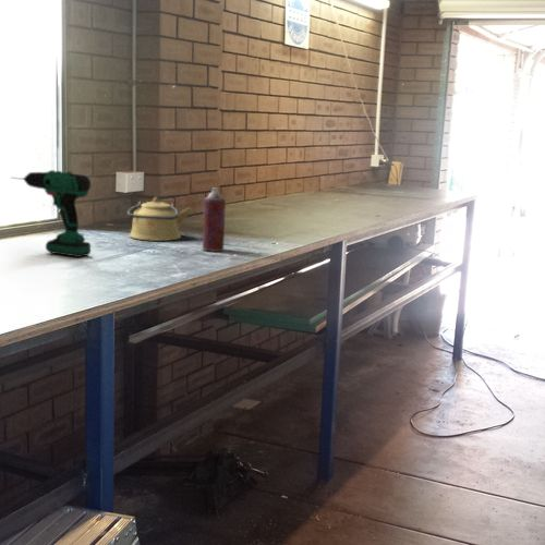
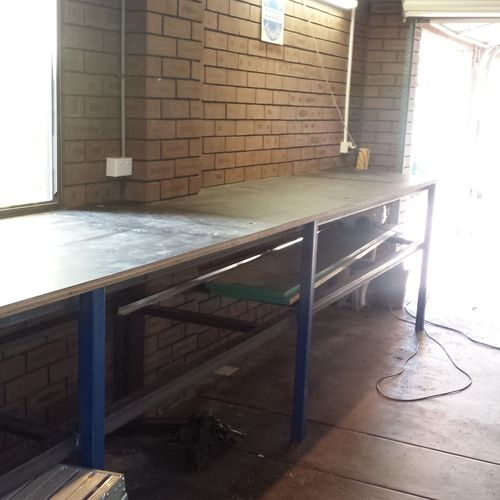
- power drill (52, 204)
- spray can (214, 219)
- kettle (160, 217)
